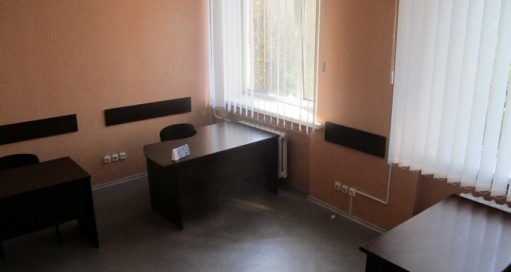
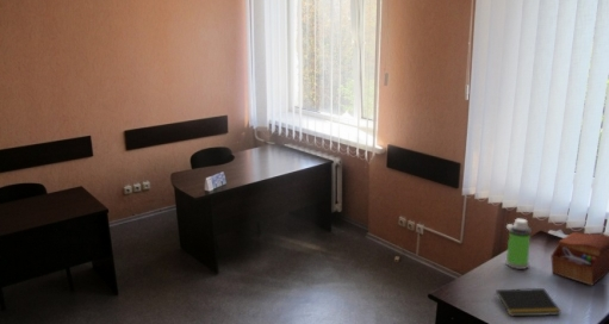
+ sewing box (580, 255)
+ water bottle (518, 242)
+ notepad (527, 301)
